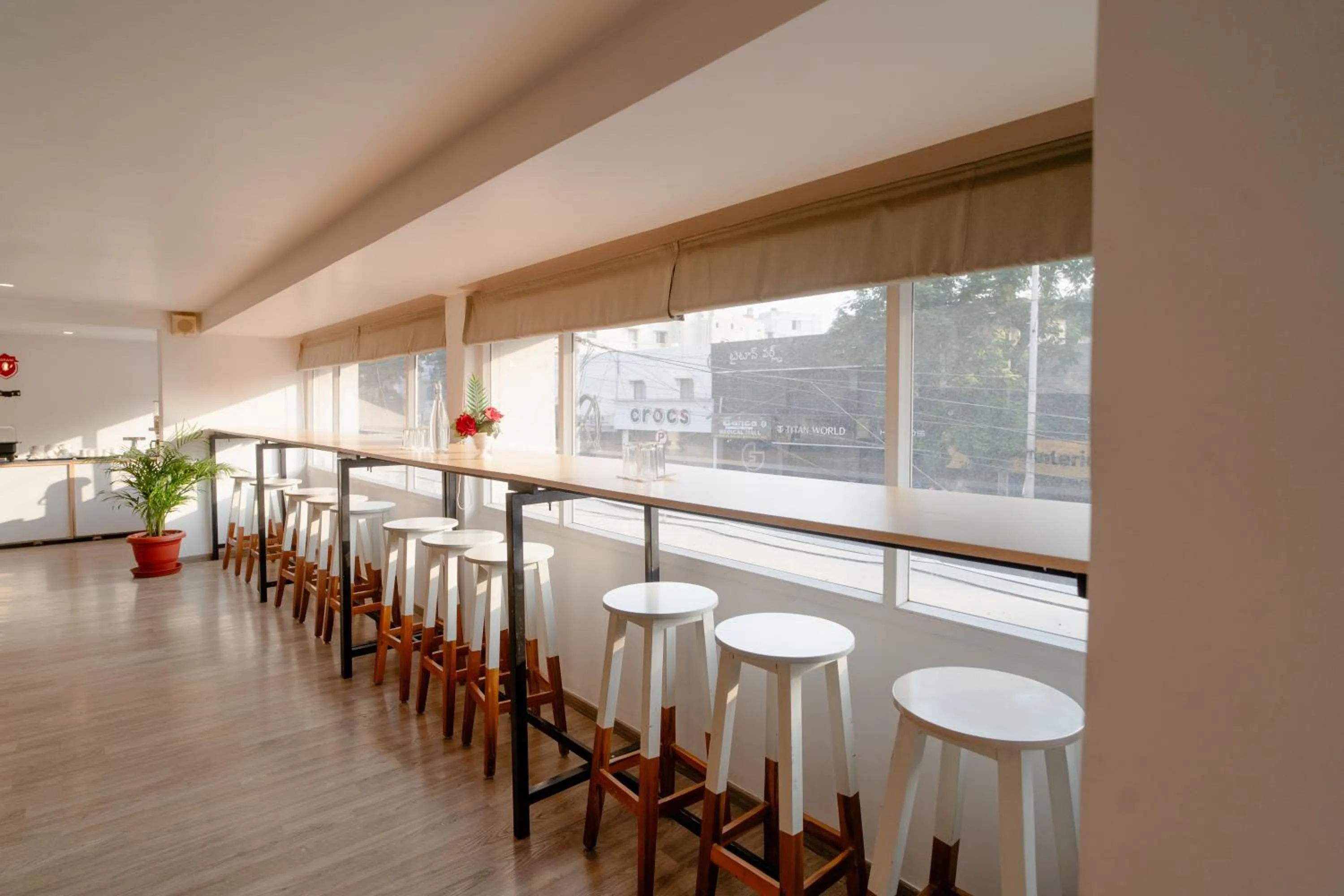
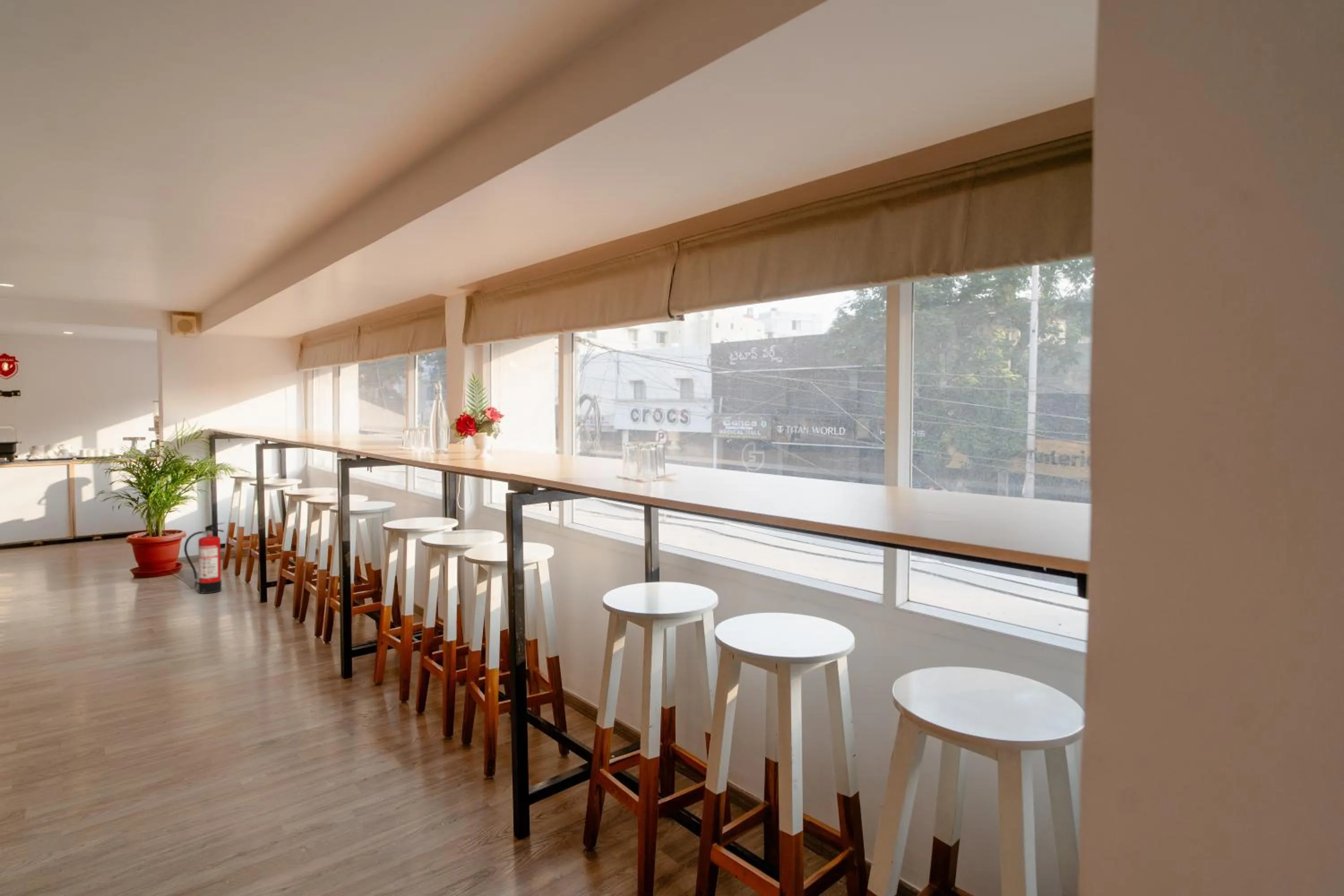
+ fire extinguisher (204, 557)
